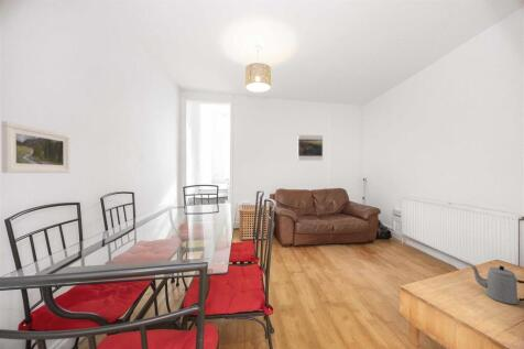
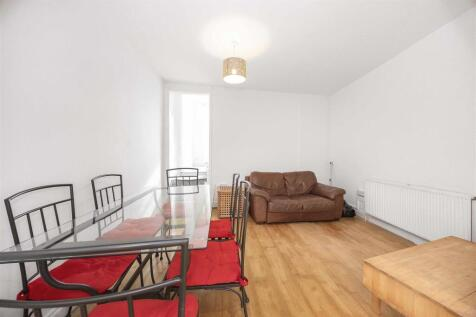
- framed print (309, 148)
- teapot (499, 281)
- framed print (41, 151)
